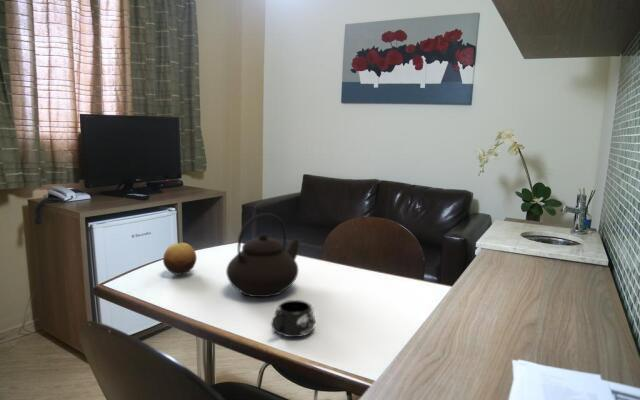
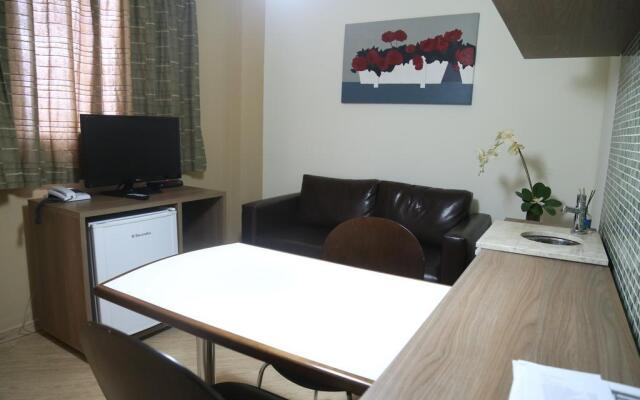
- fruit (180, 258)
- teapot (268, 250)
- mug (290, 319)
